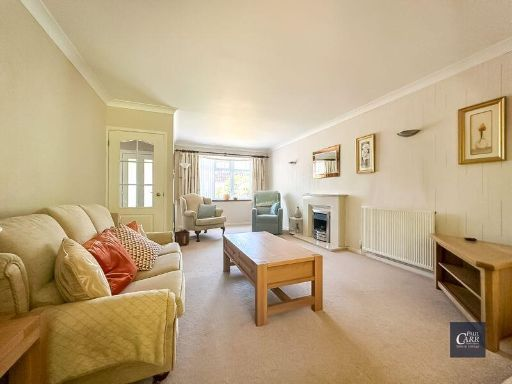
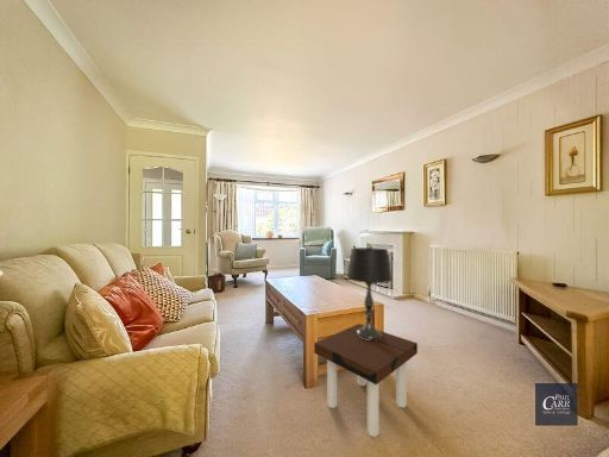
+ table lamp (369, 292)
+ side table (365, 374)
